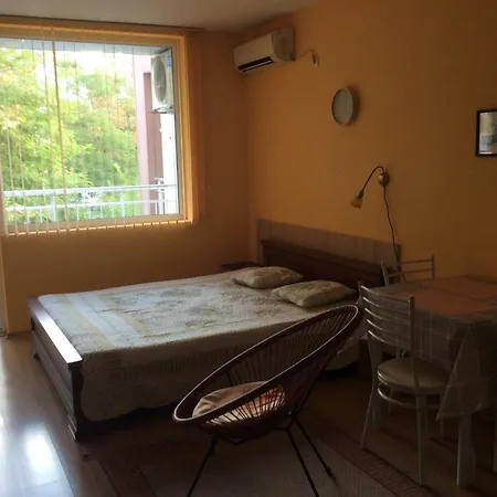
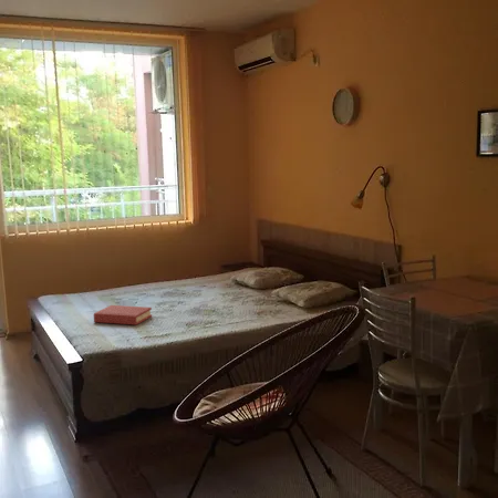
+ hardback book (123, 314)
